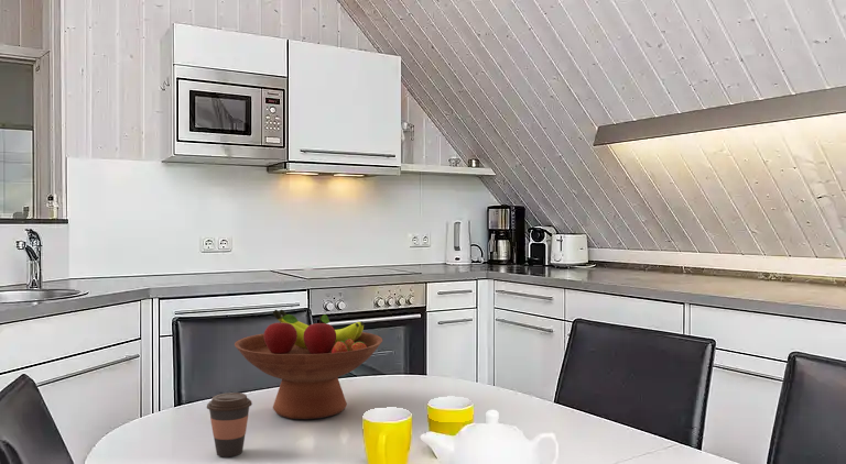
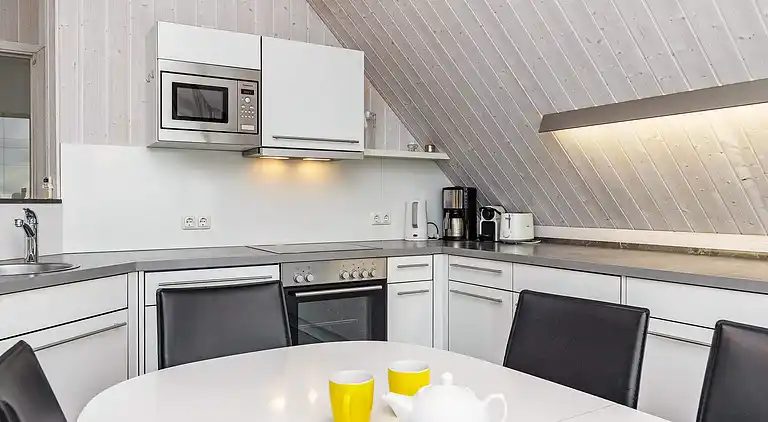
- coffee cup (229, 424)
- fruit bowl (310, 362)
